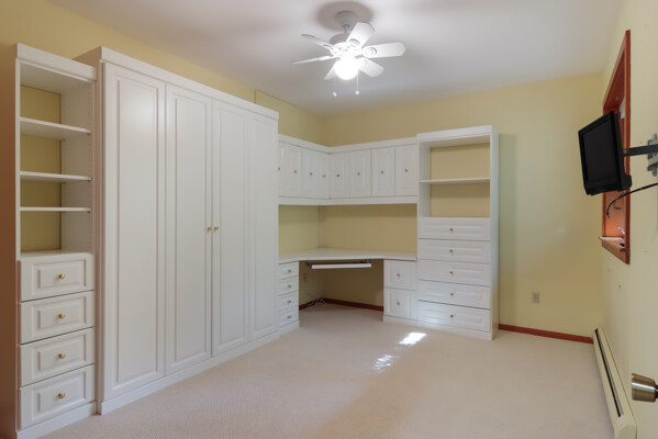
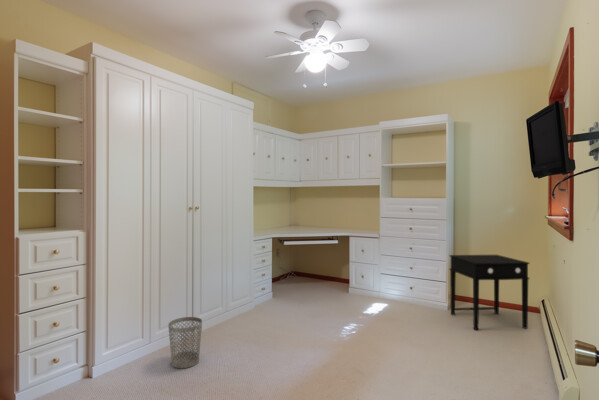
+ side table (494, 290)
+ wastebasket (185, 342)
